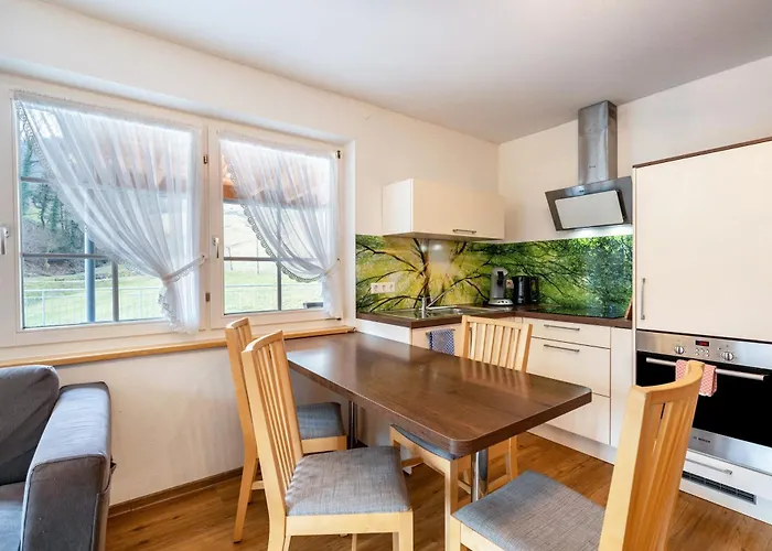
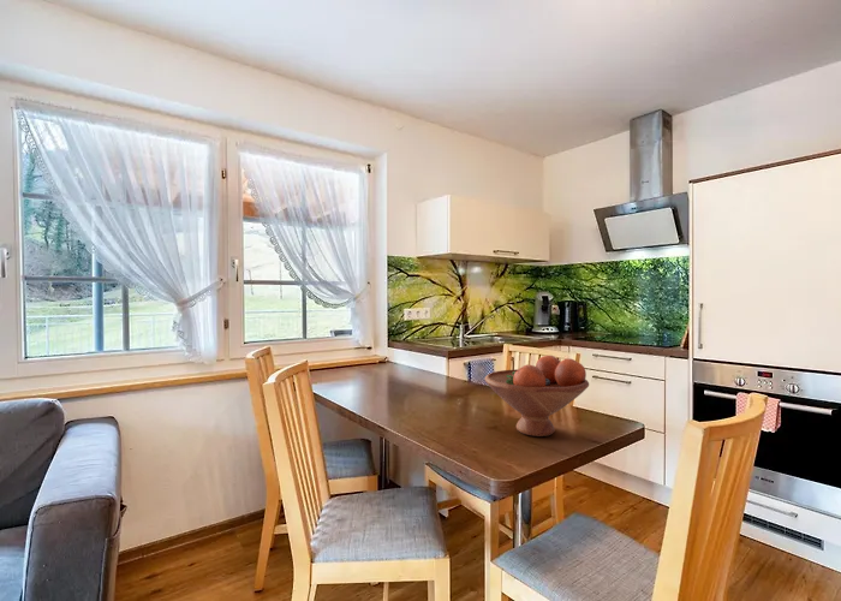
+ fruit bowl (535, 394)
